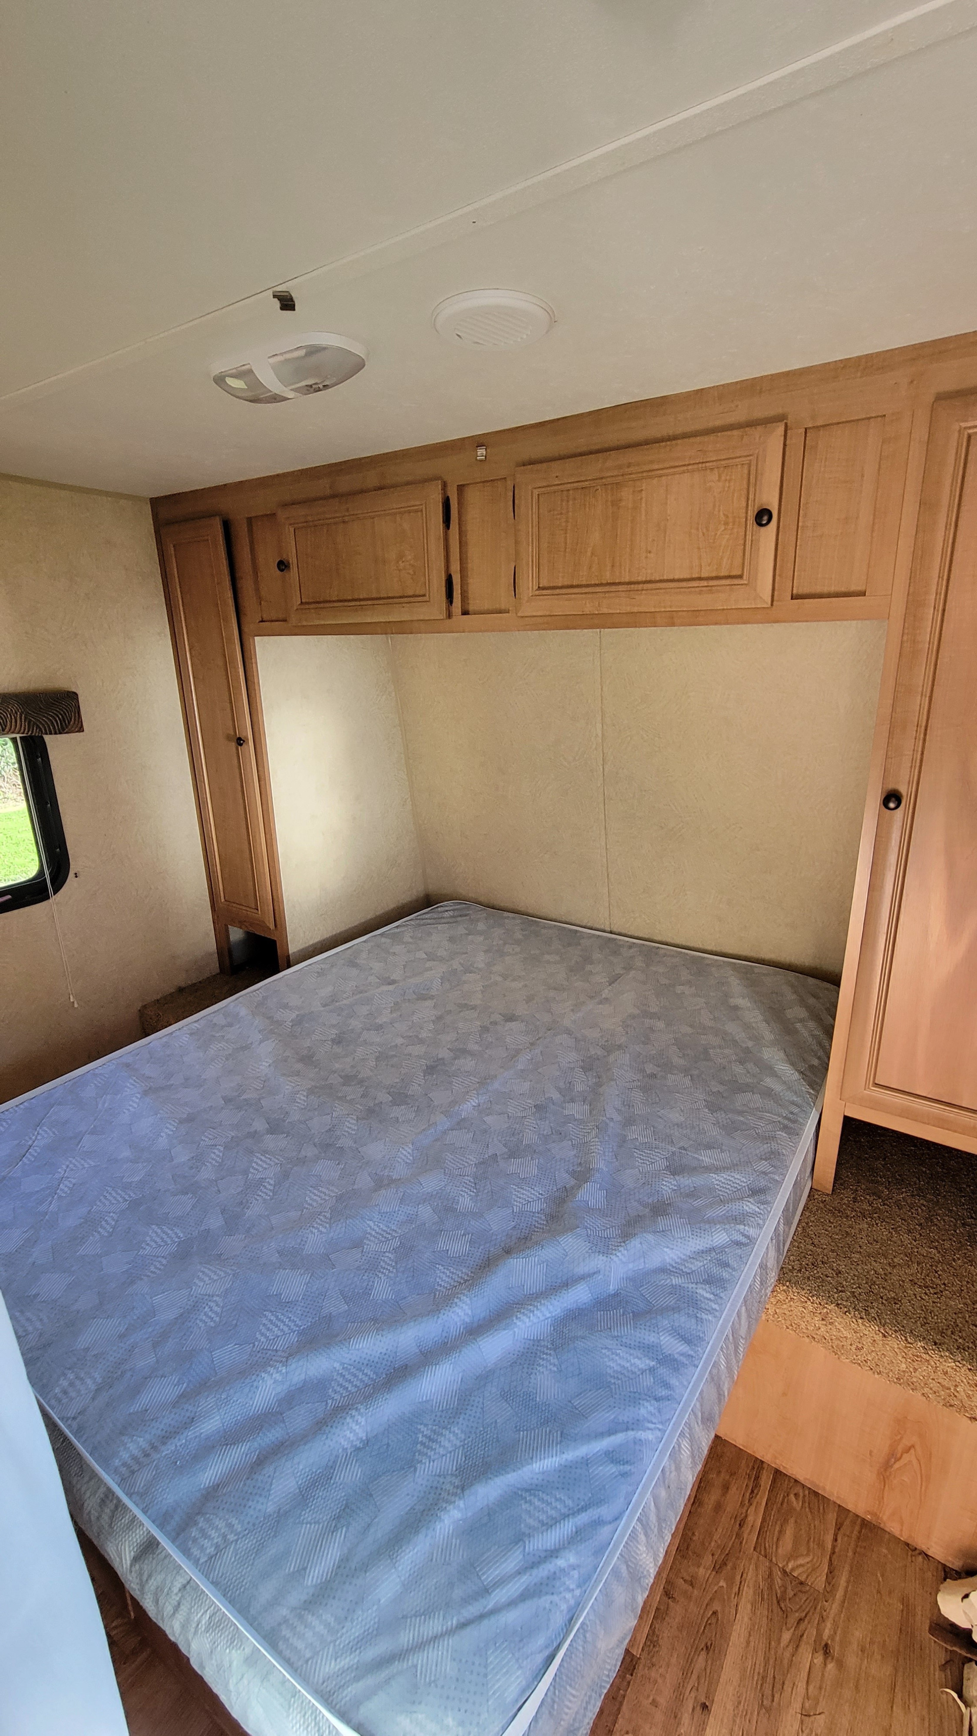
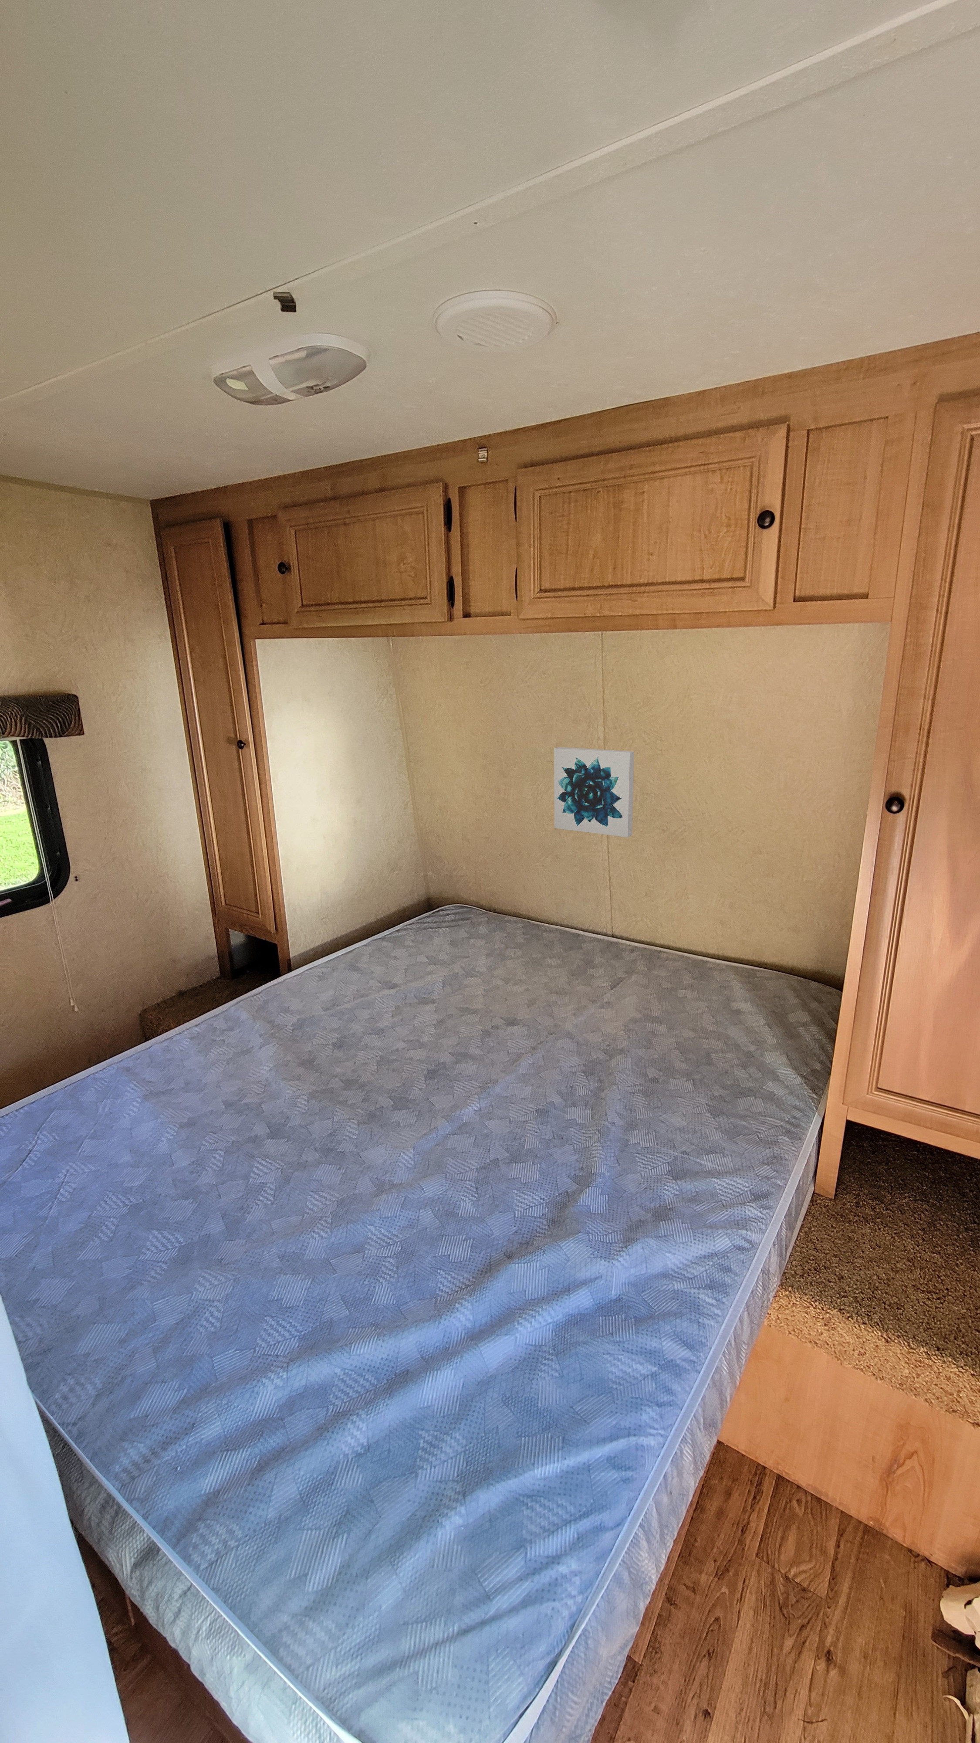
+ wall art (592, 791)
